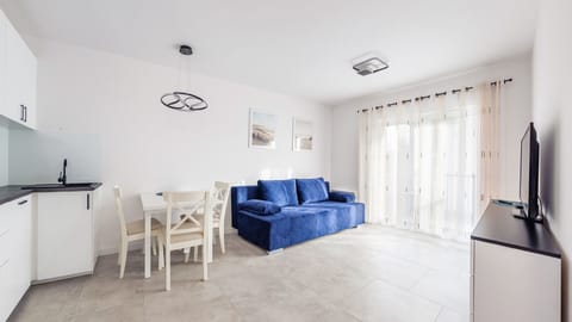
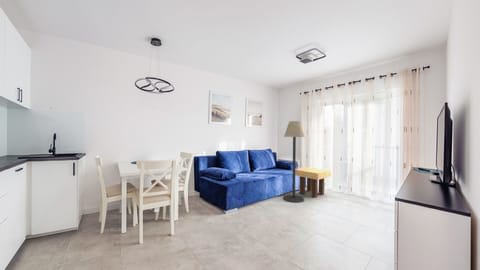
+ floor lamp (294, 160)
+ side table (311, 181)
